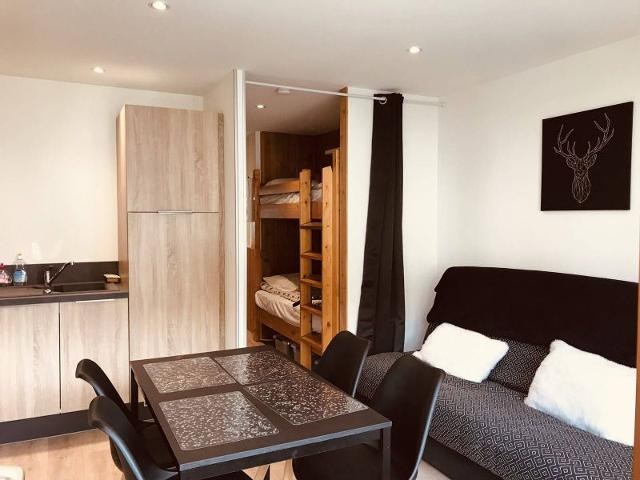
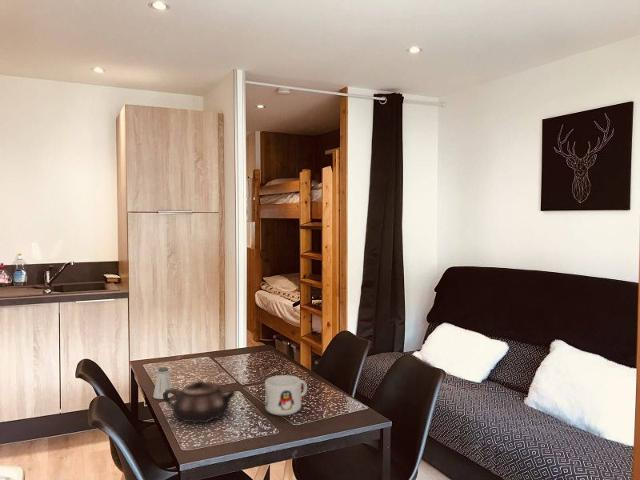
+ mug (288, 393)
+ teapot (200, 398)
+ saltshaker (163, 382)
